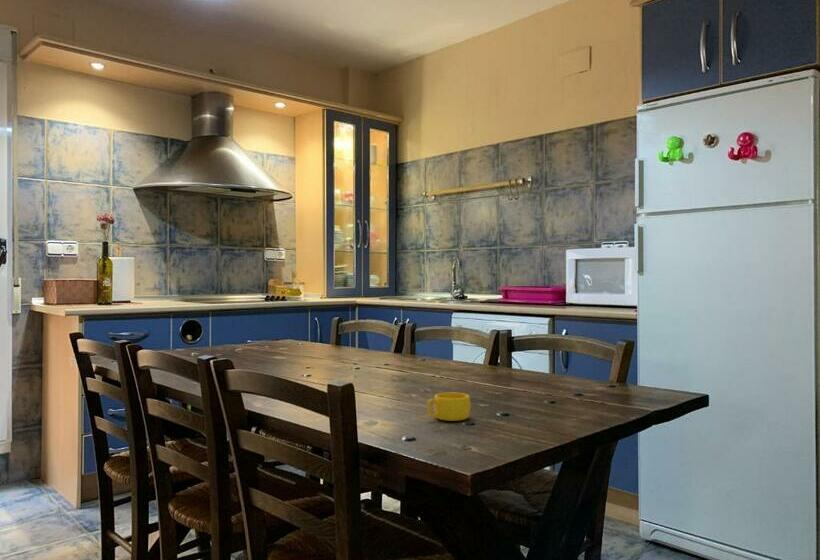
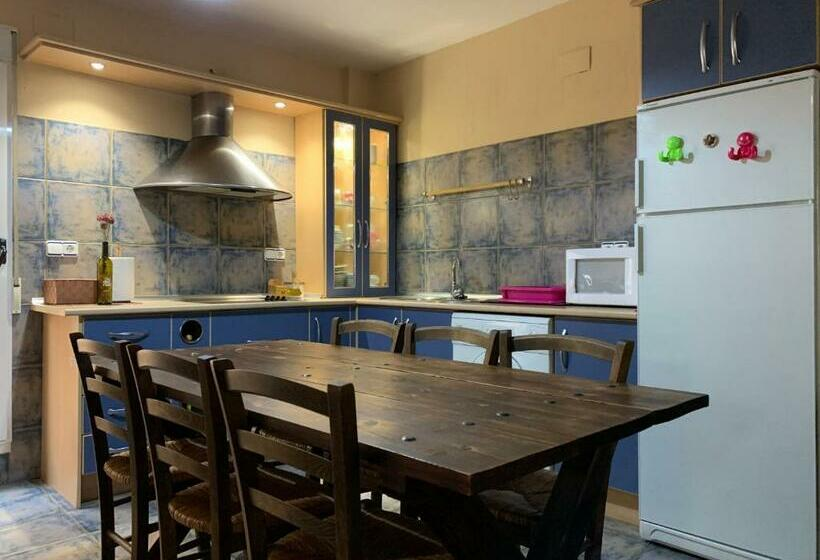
- cup (447, 407)
